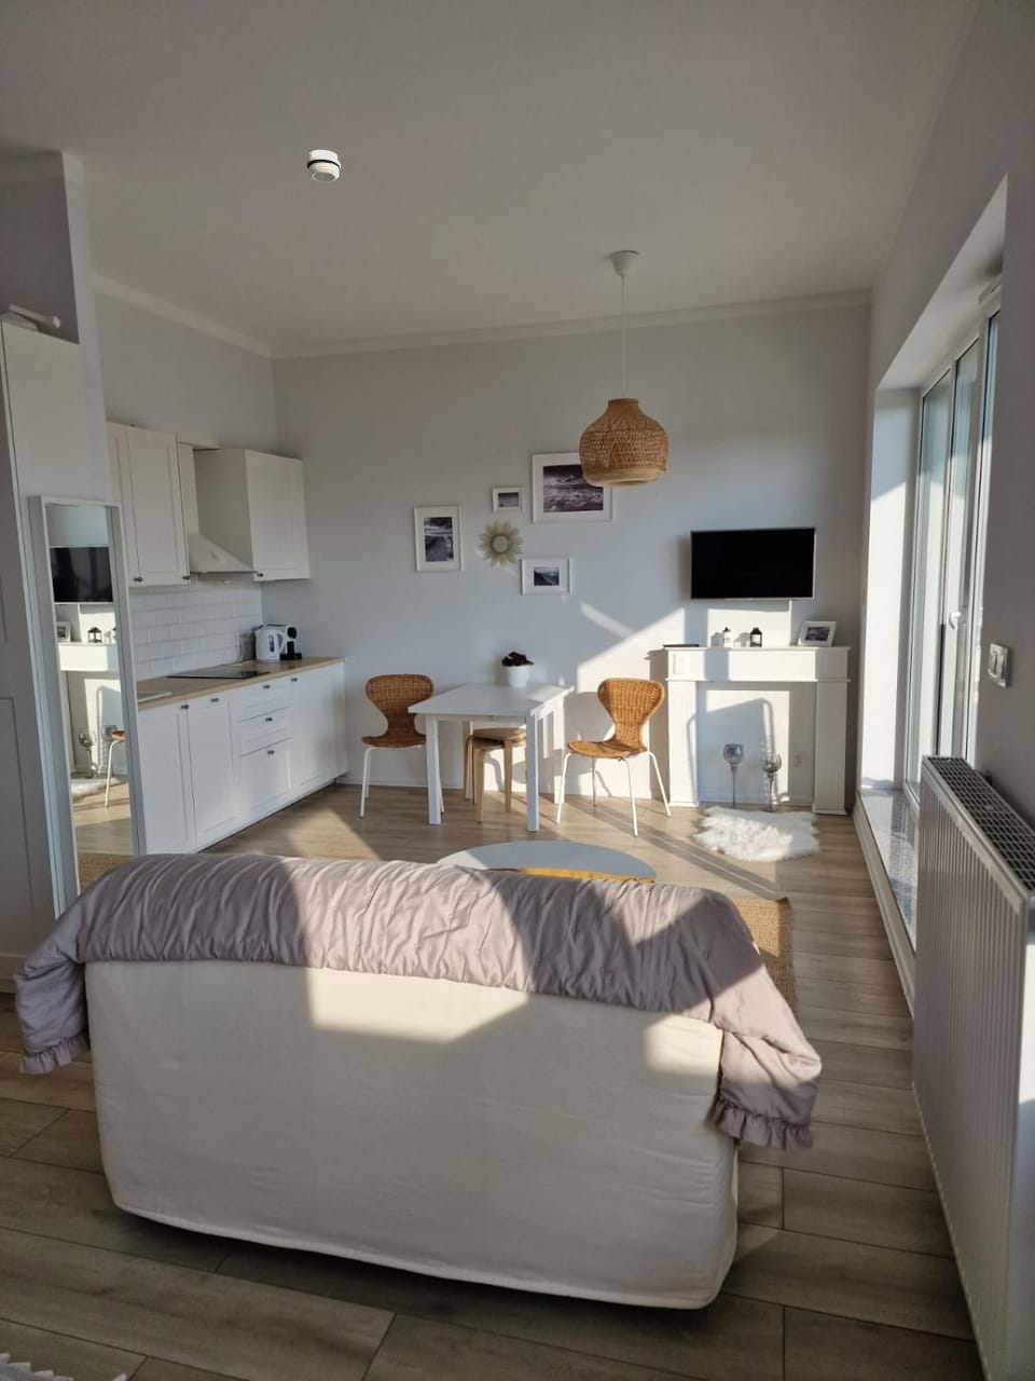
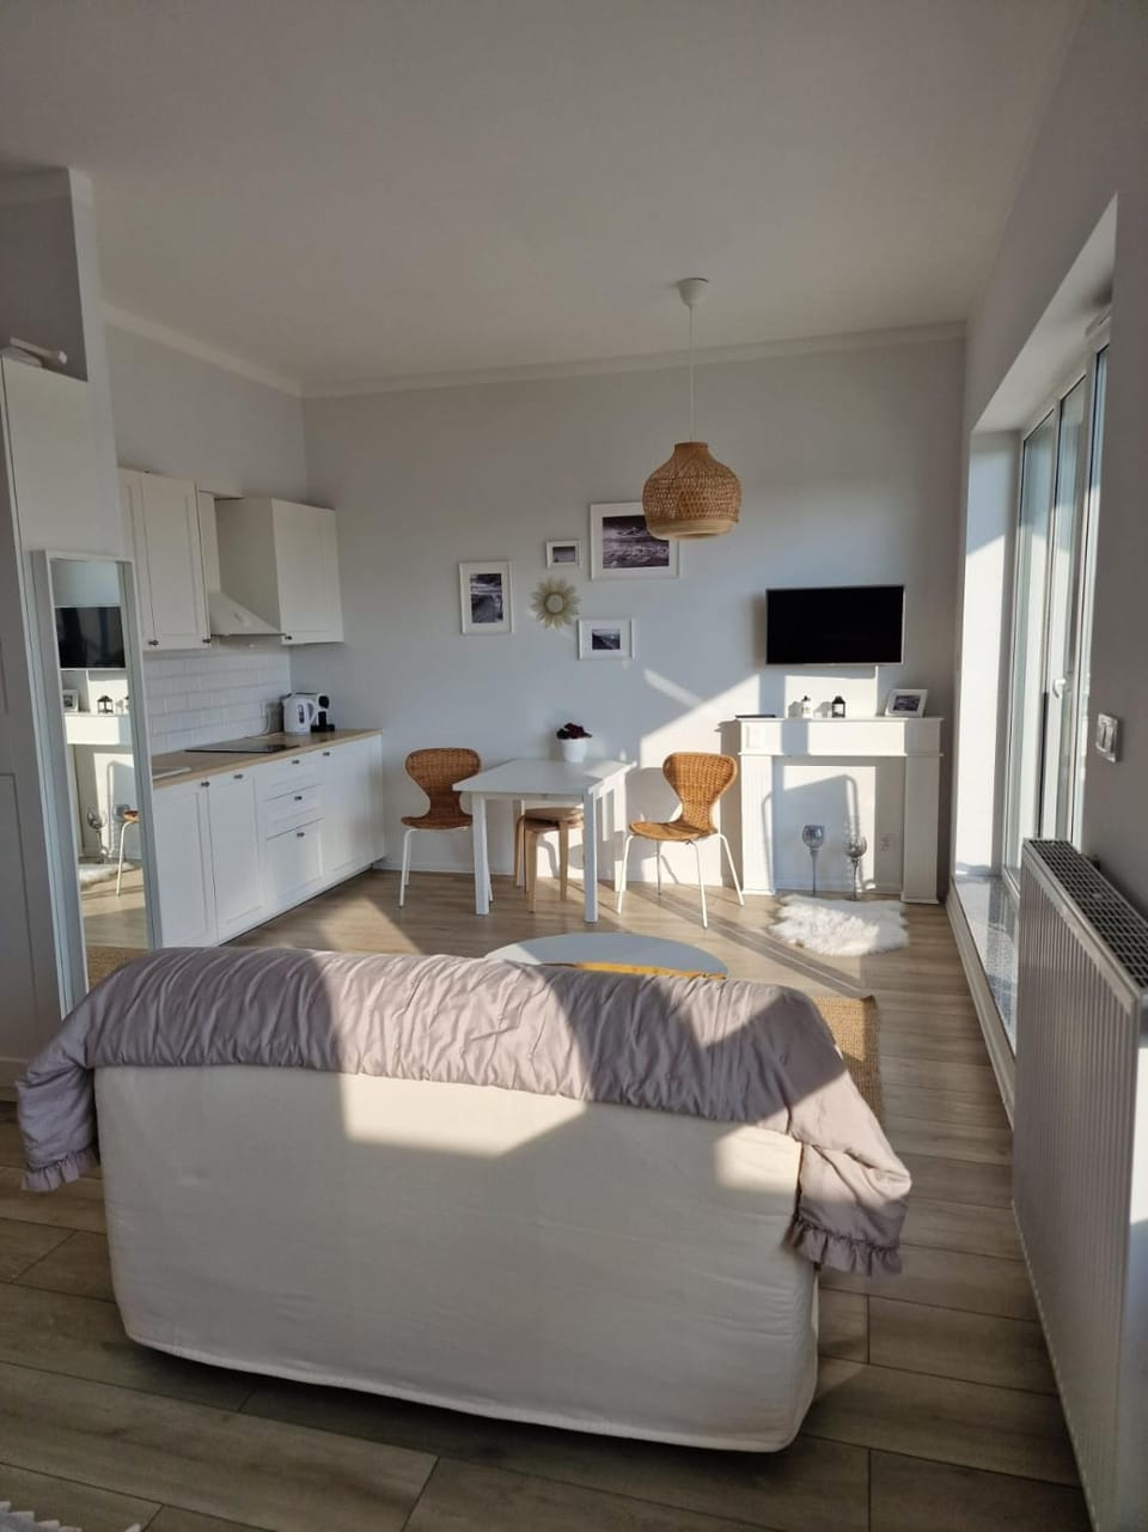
- smoke detector (324, 166)
